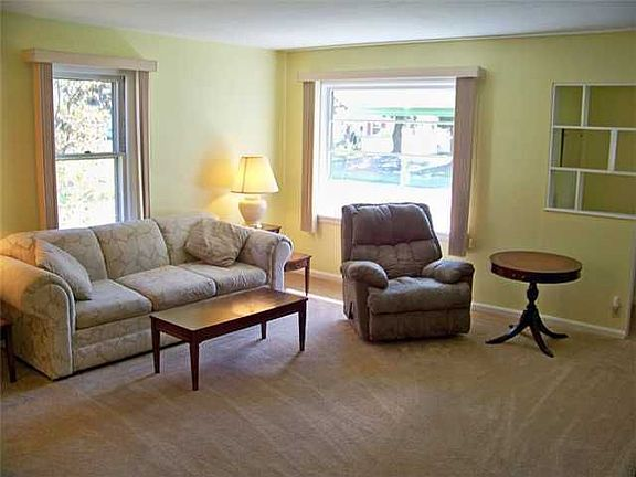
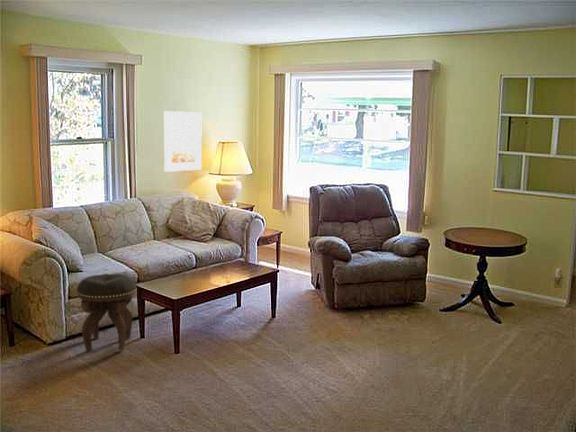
+ footstool (107, 311)
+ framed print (183, 141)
